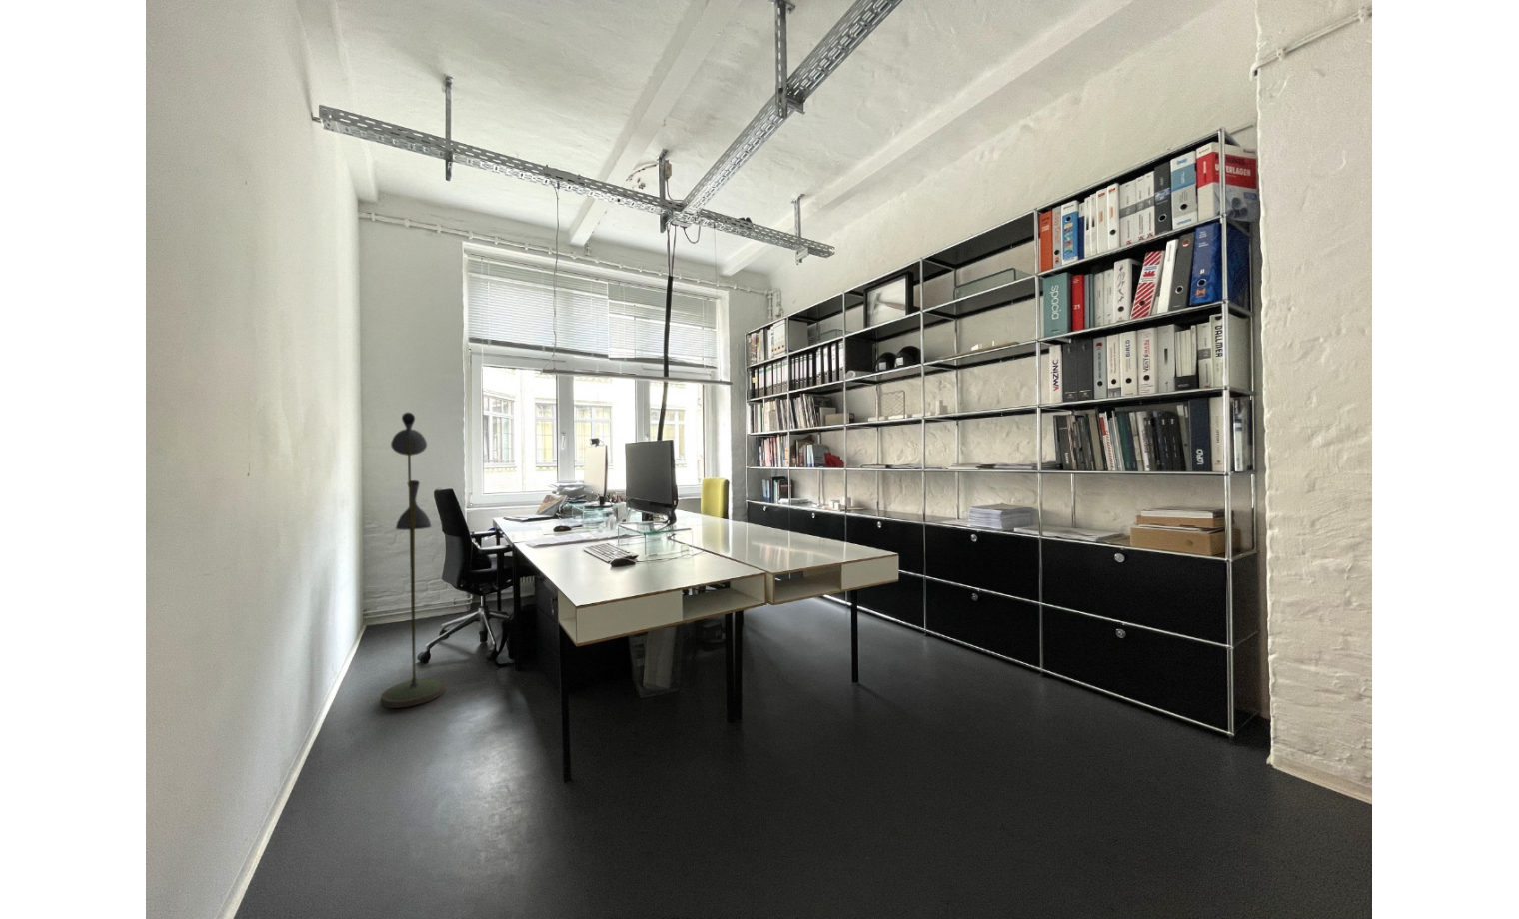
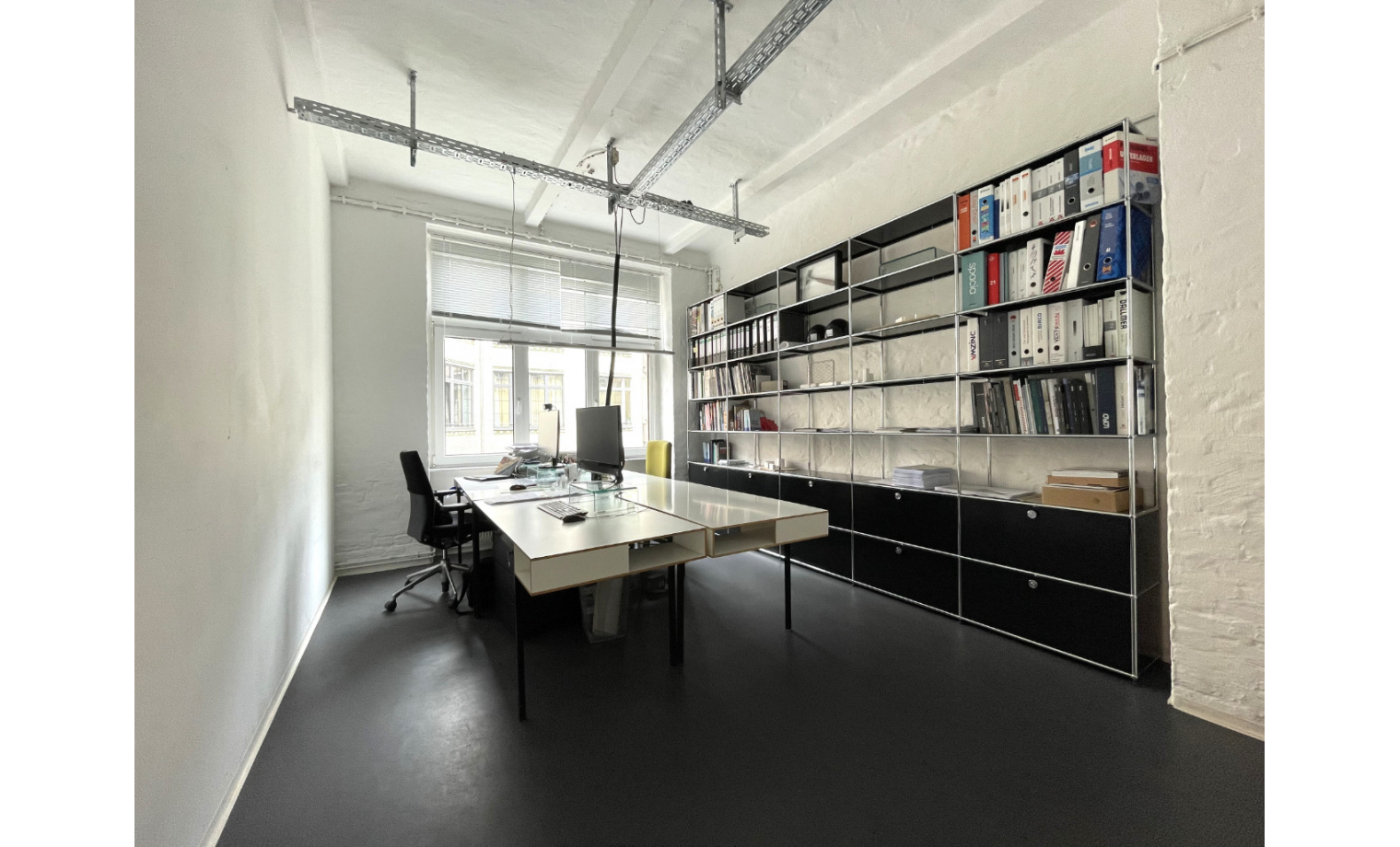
- floor lamp (412, 550)
